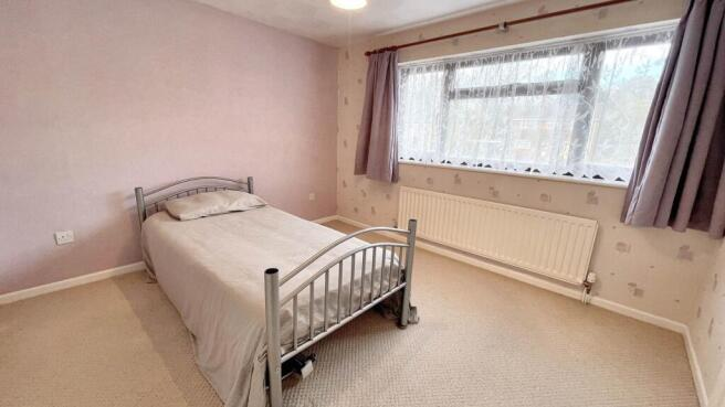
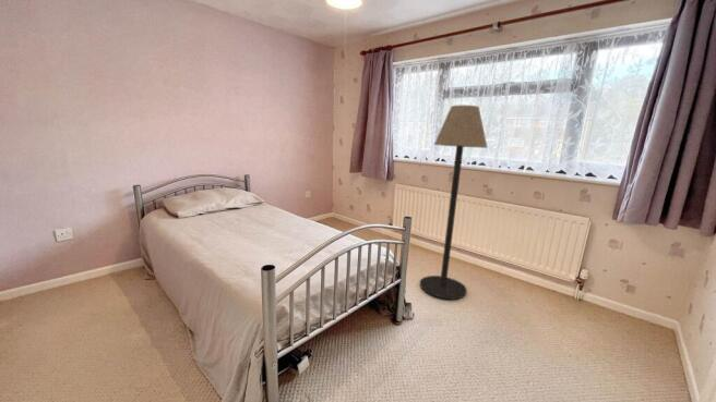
+ floor lamp (453, 202)
